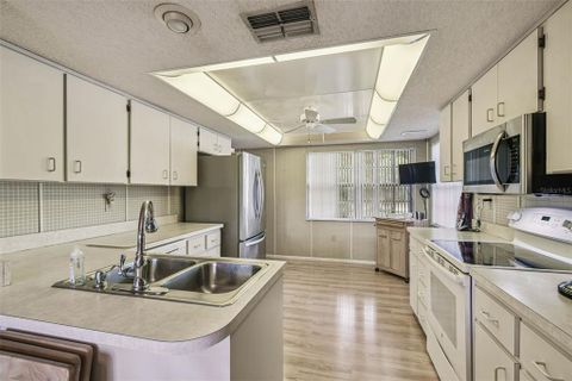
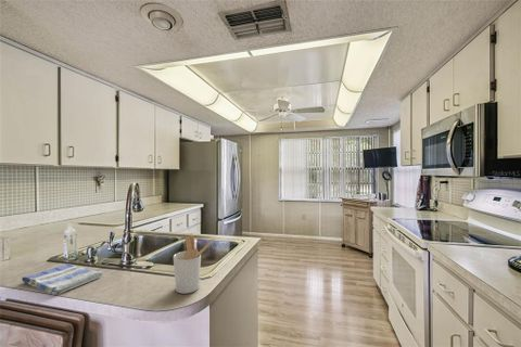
+ dish towel (63, 277)
+ utensil holder (194, 262)
